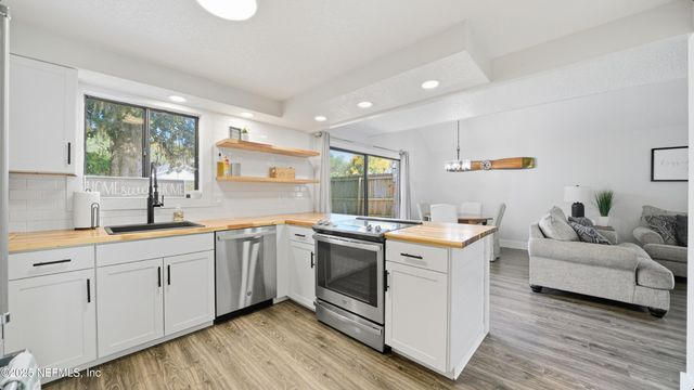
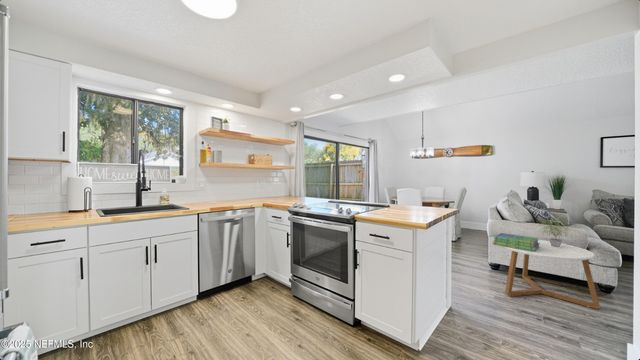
+ potted plant (553, 229)
+ stack of books (516, 241)
+ coffee table (544, 257)
